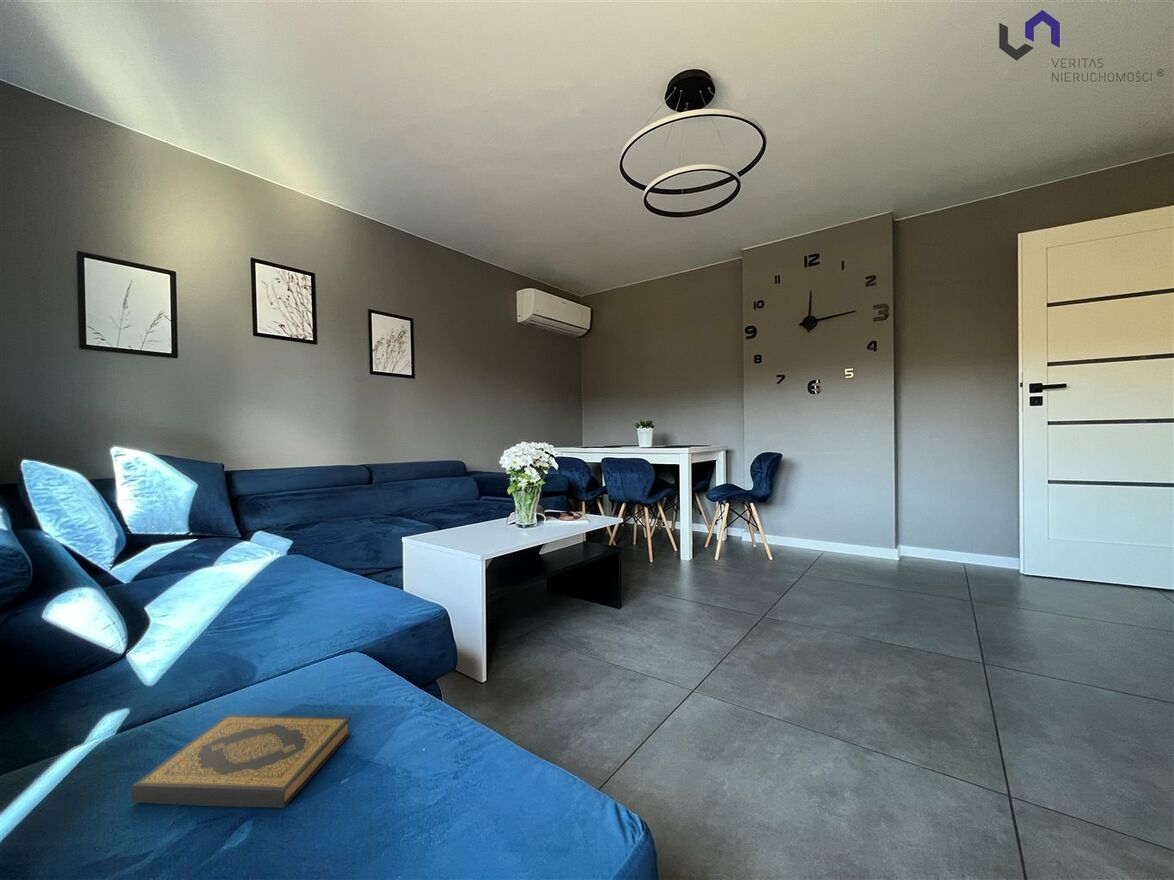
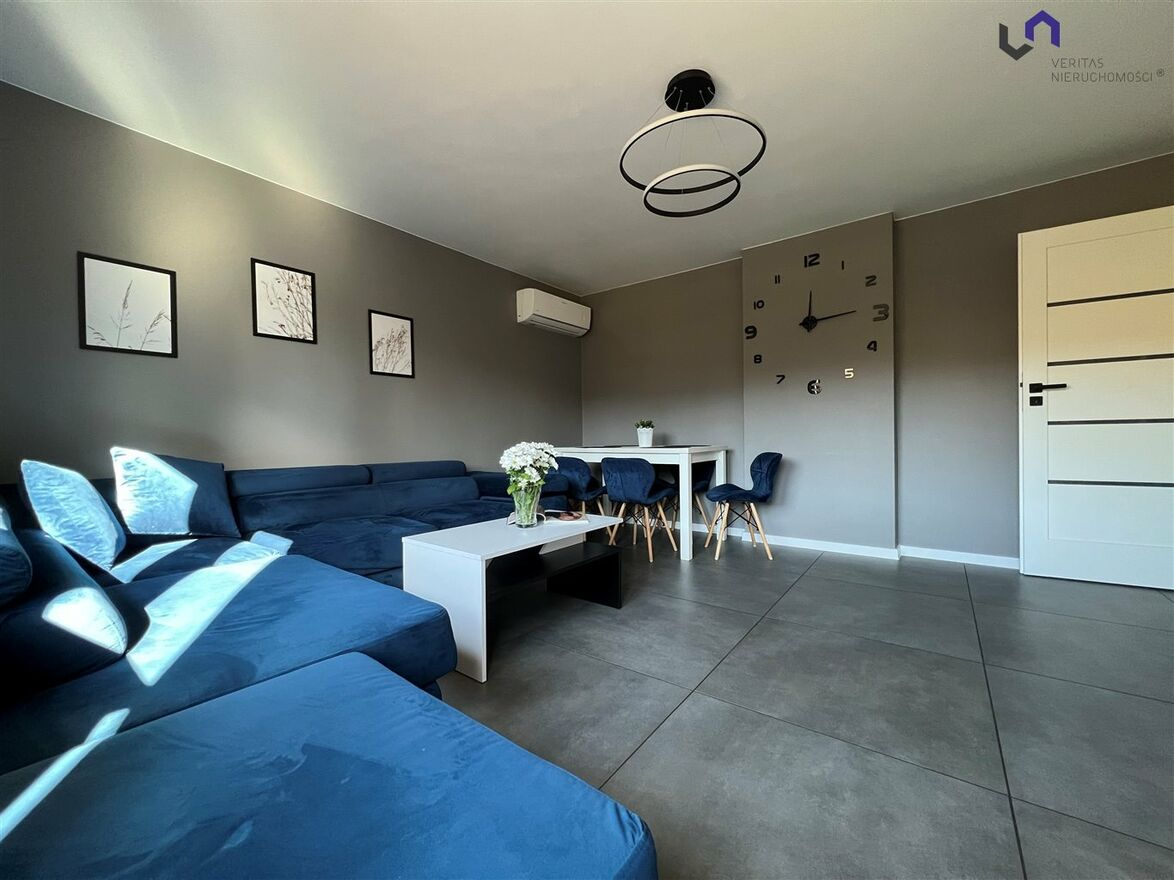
- hardback book (252, 756)
